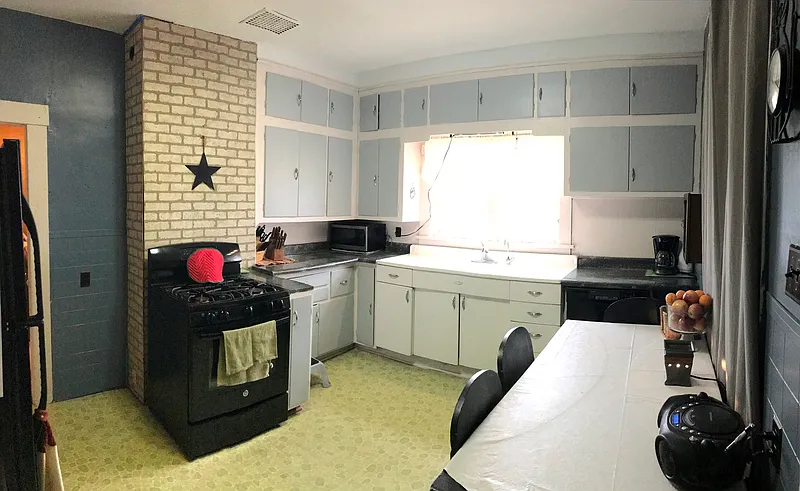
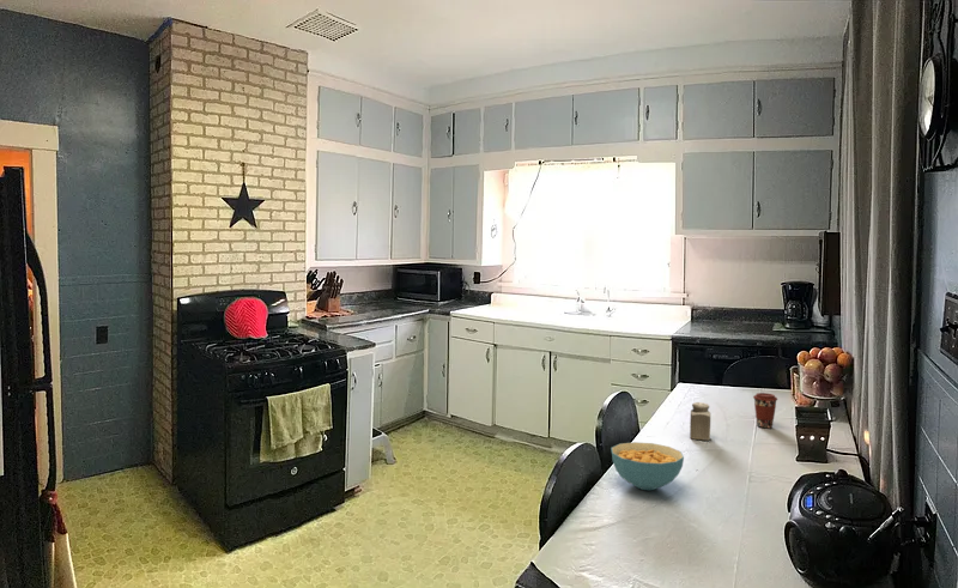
+ cereal bowl (645, 468)
+ salt shaker (699, 420)
+ coffee cup (764, 410)
